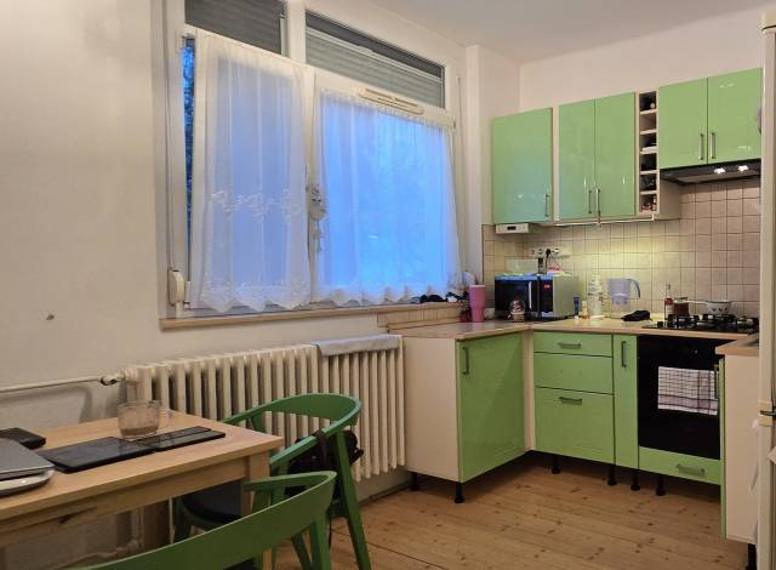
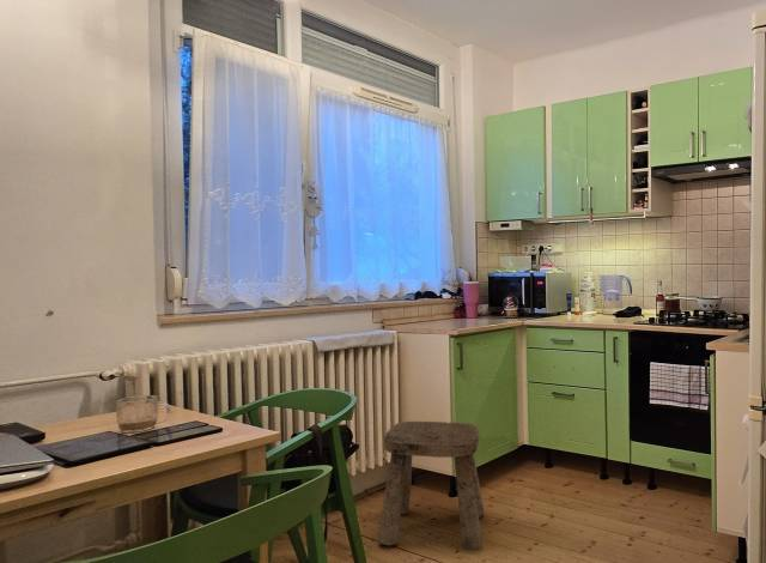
+ stool (411, 480)
